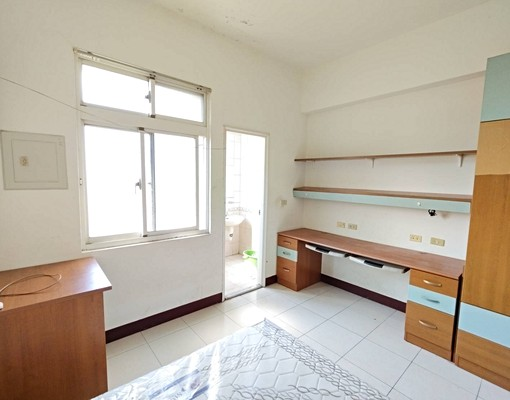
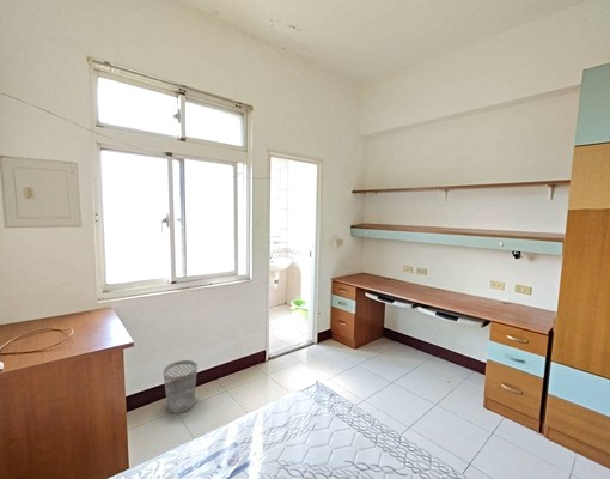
+ wastebasket (181, 386)
